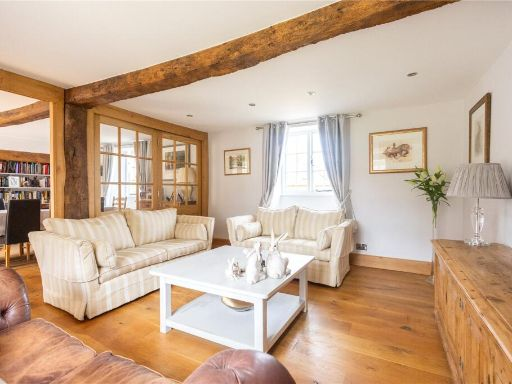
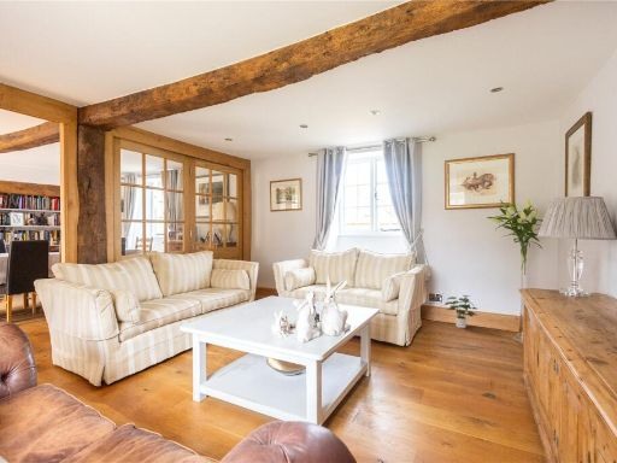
+ potted plant (460, 310)
